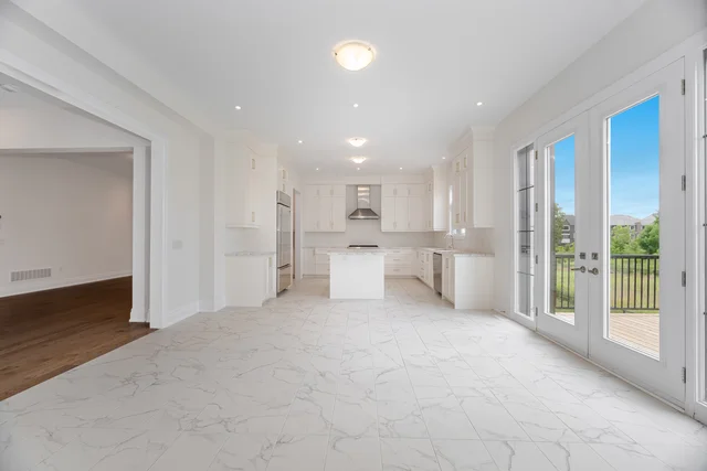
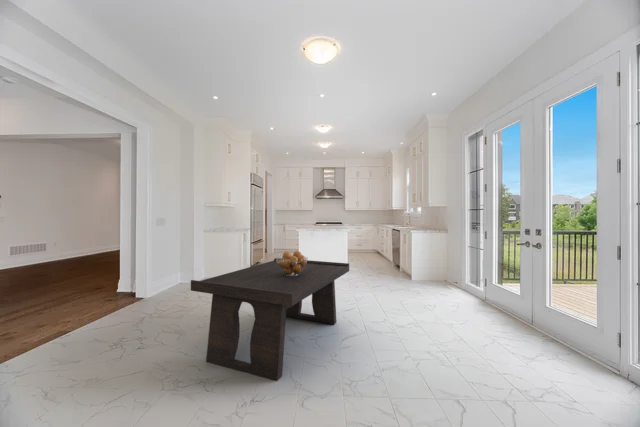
+ coffee table (281, 304)
+ fruit basket (292, 262)
